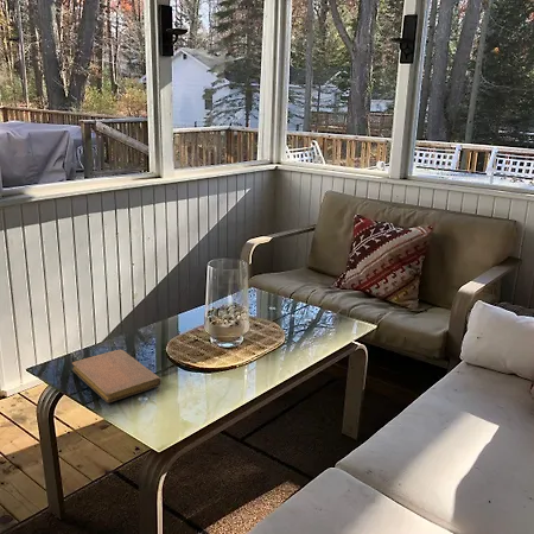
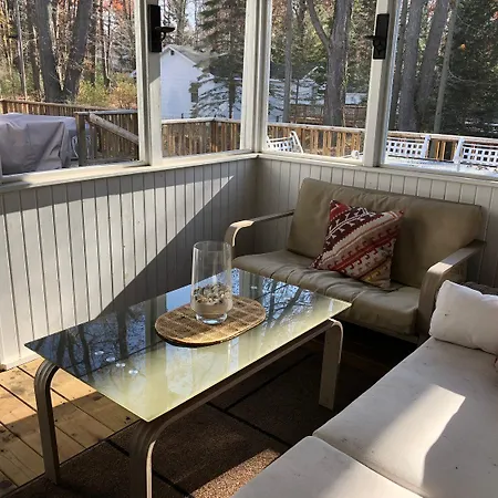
- notebook (115, 373)
